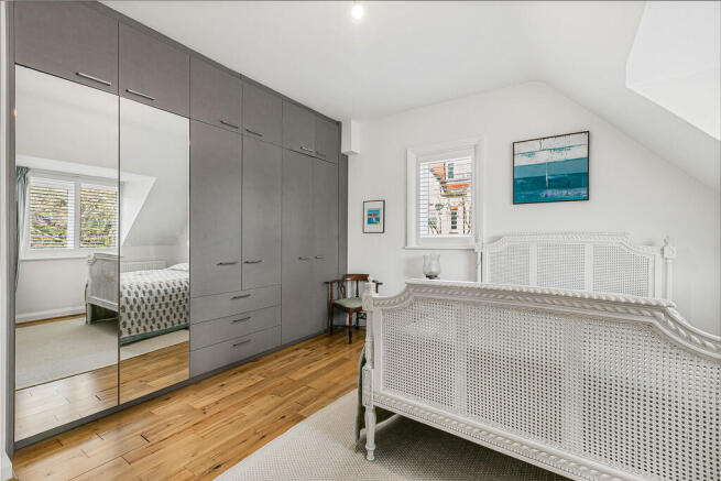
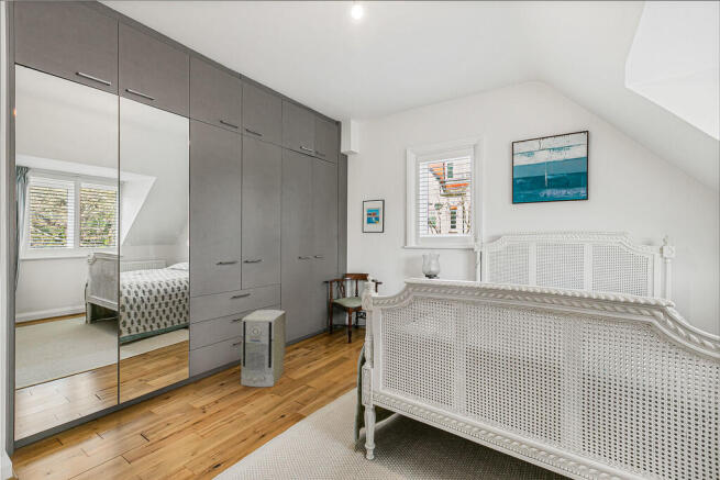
+ air purifier (264, 346)
